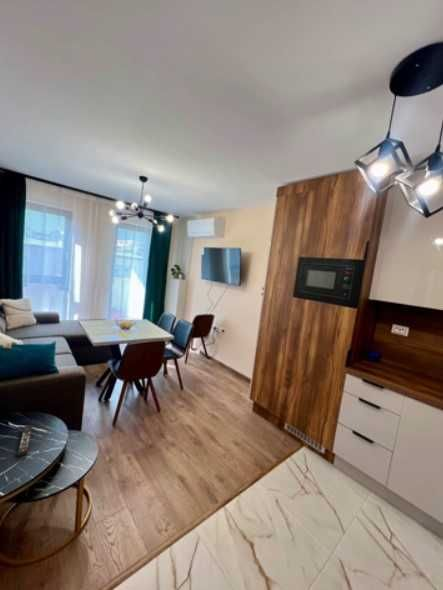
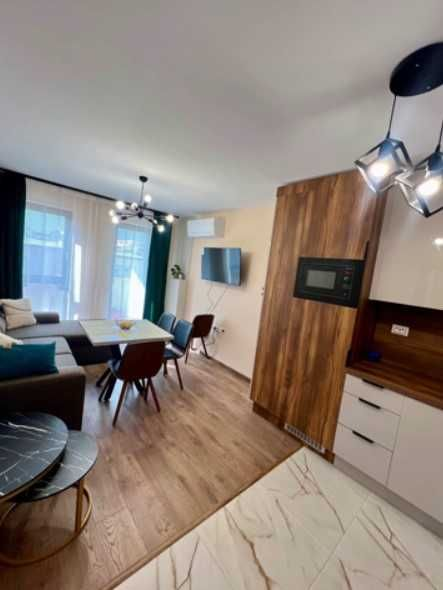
- remote control (25, 439)
